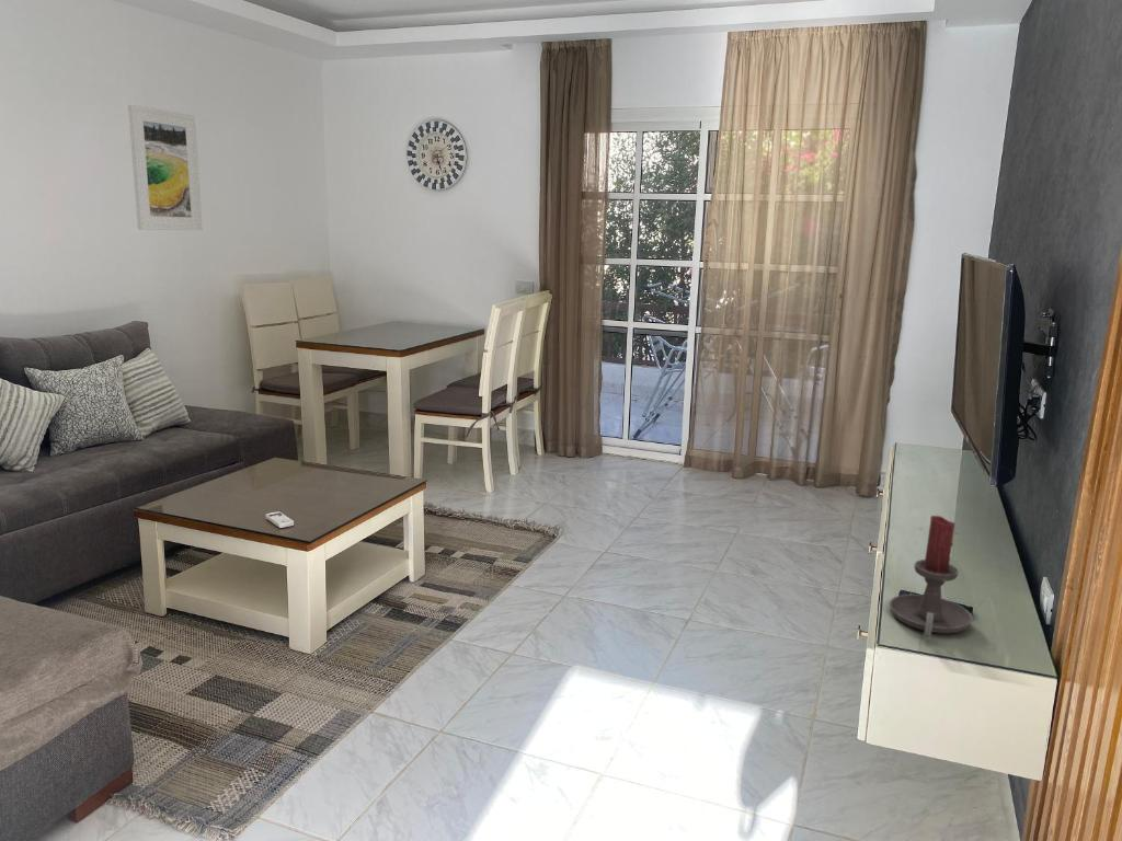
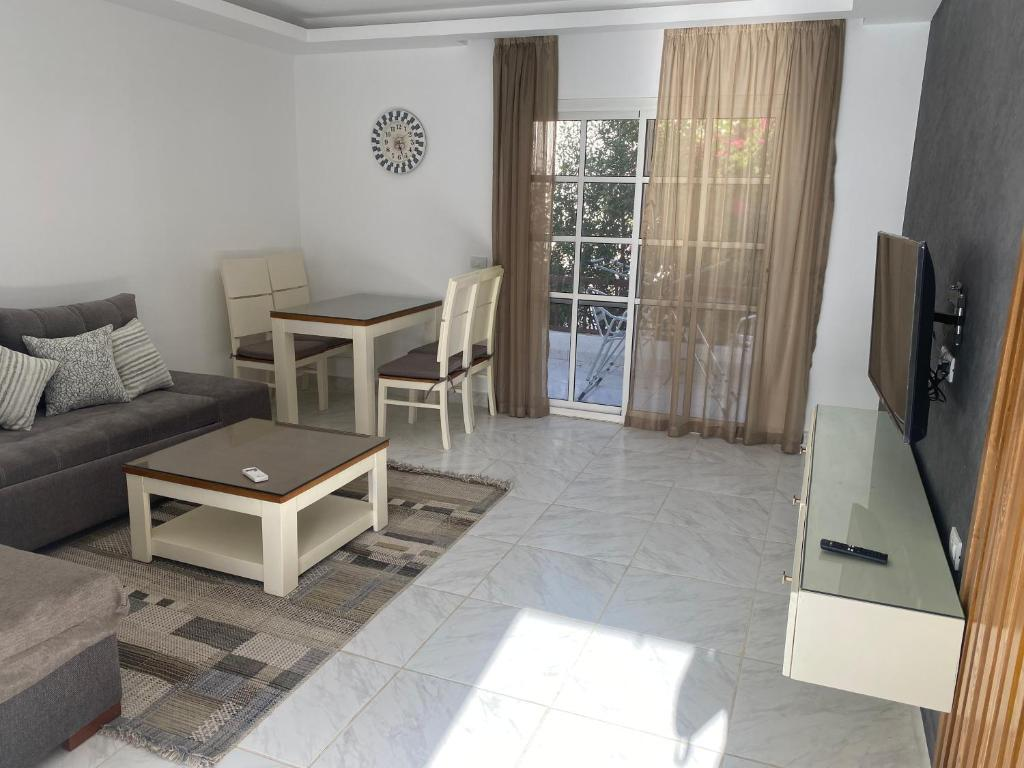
- candle holder (935, 573)
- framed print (167, 171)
